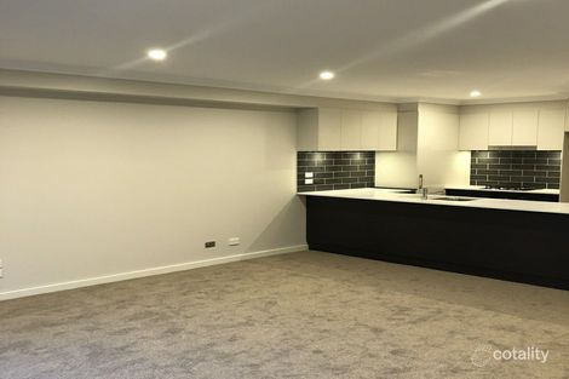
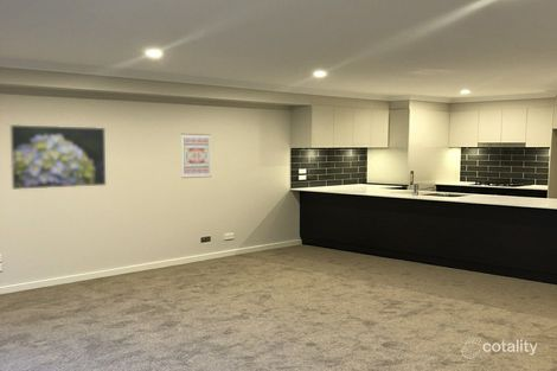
+ wall art (196, 155)
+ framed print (60, 156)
